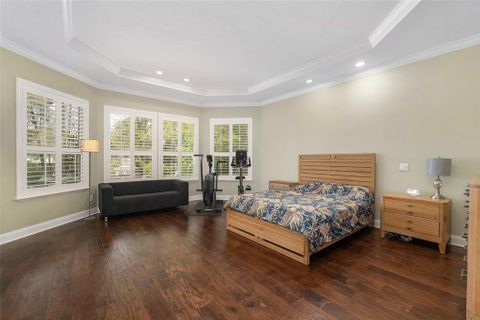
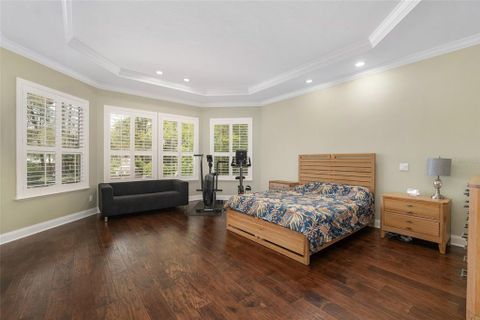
- floor lamp (89, 179)
